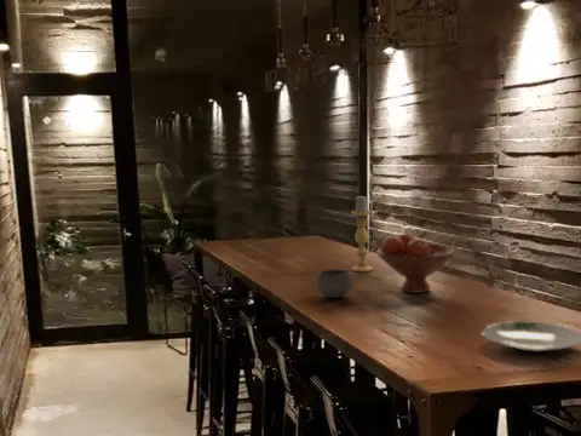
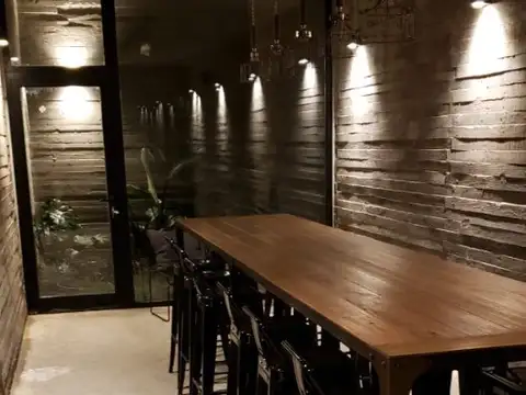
- bowl (334, 283)
- fruit bowl (415, 262)
- candle holder (361, 233)
- plate (531, 339)
